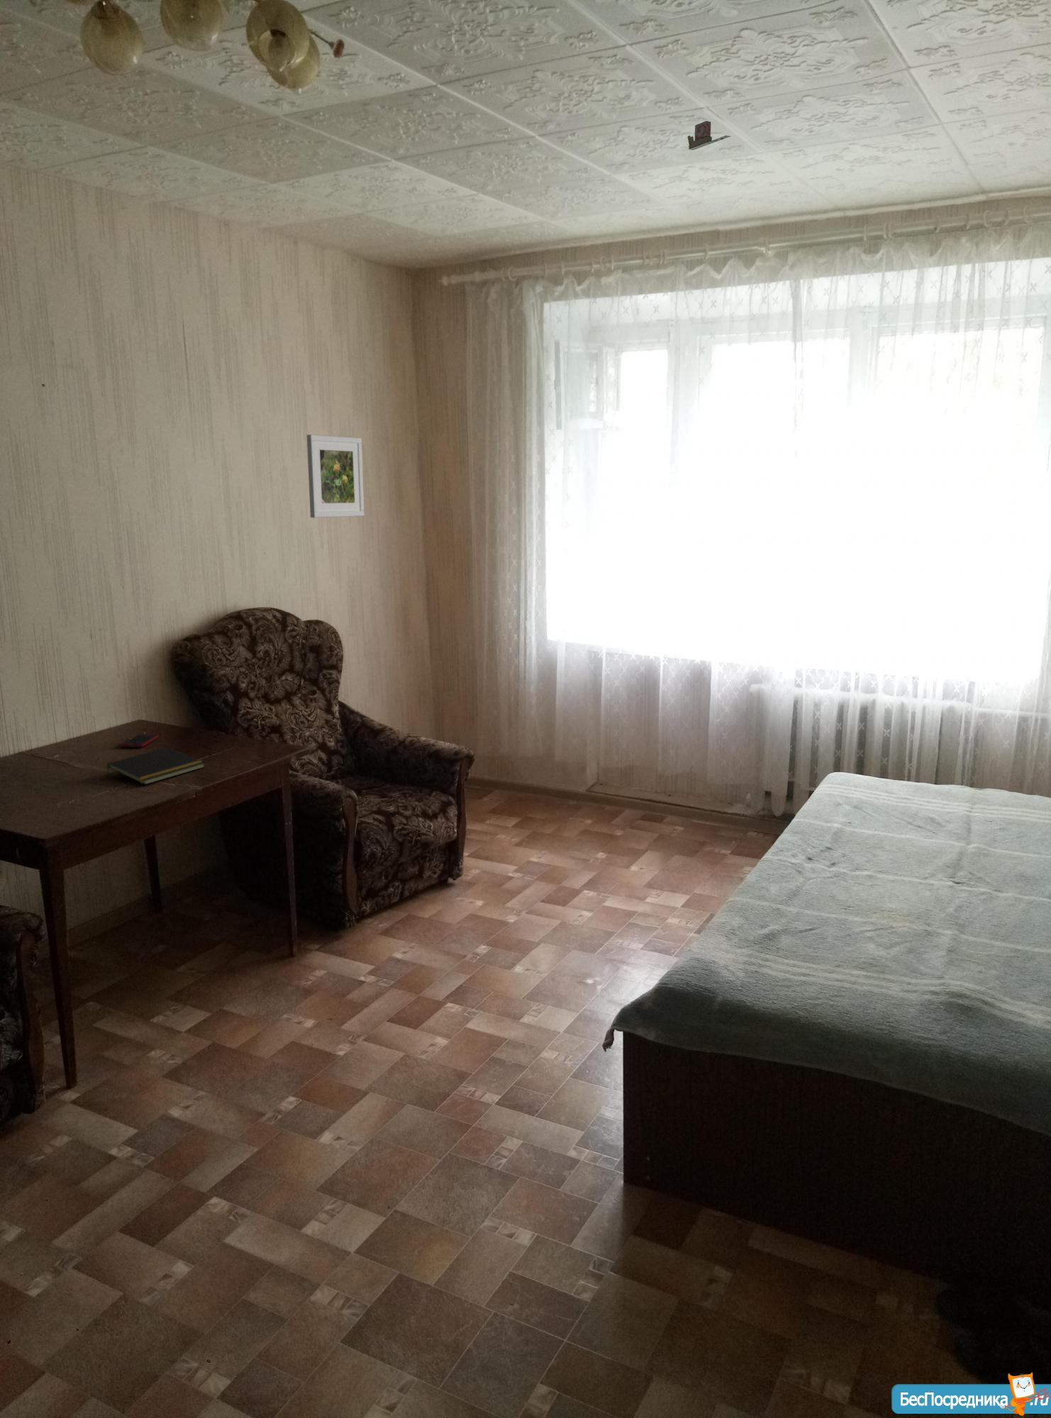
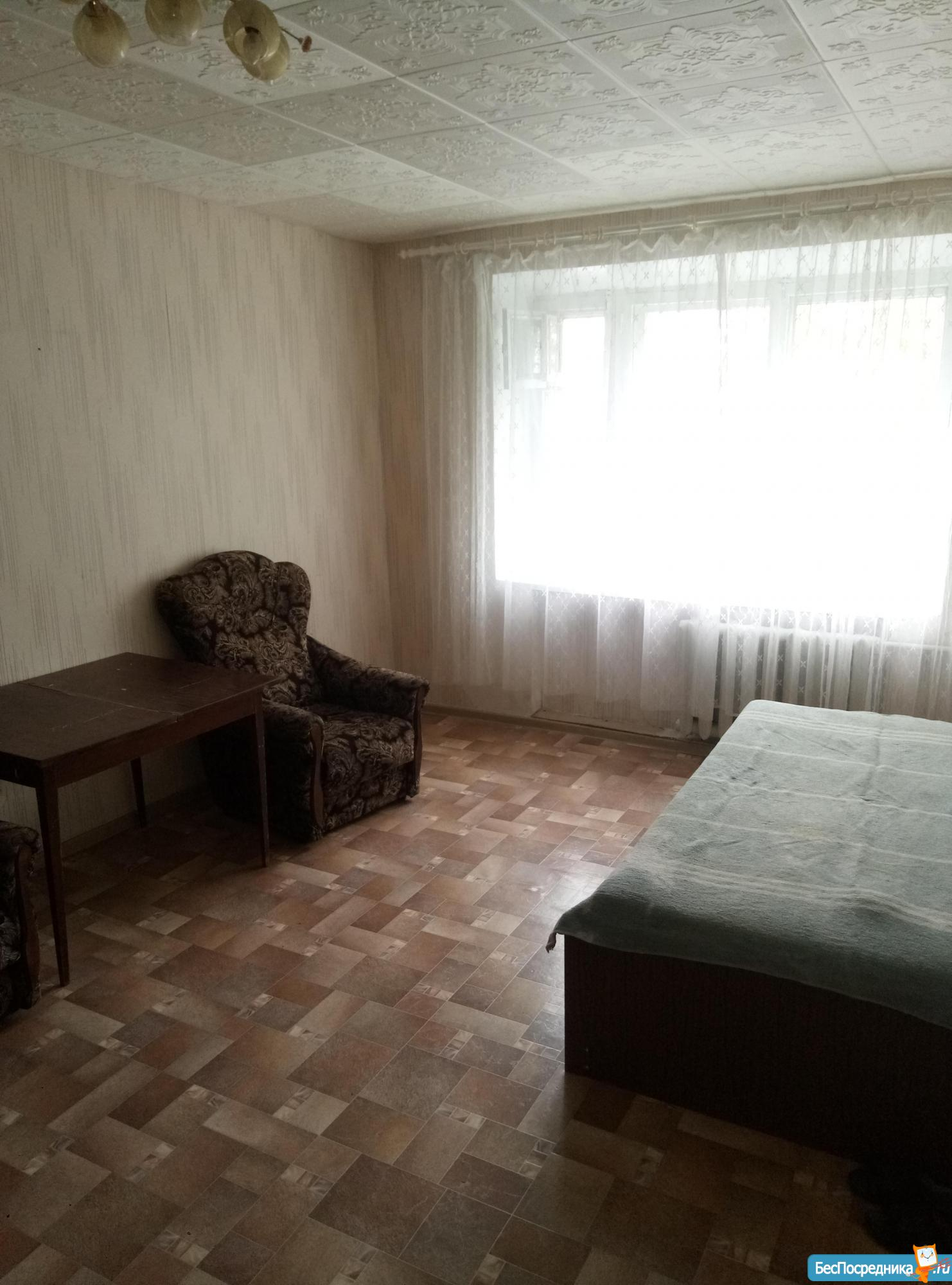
- notepad (157, 765)
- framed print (336, 477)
- cell phone (140, 740)
- tape dispenser (709, 132)
